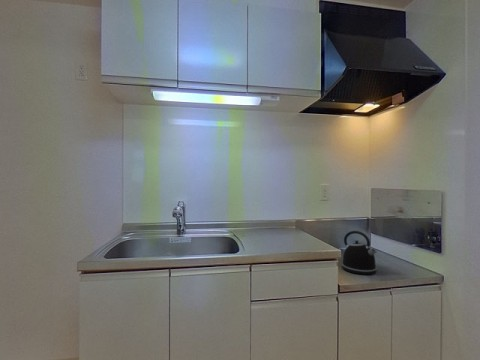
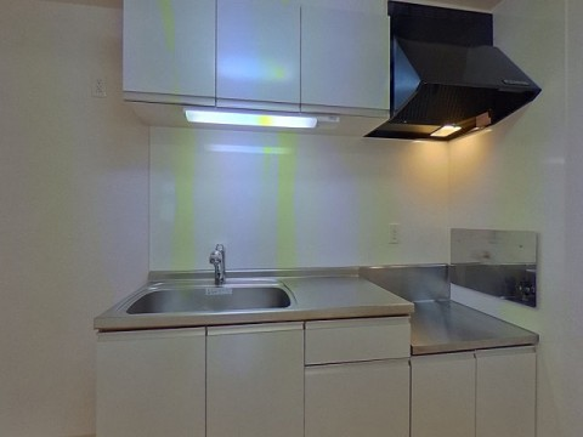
- kettle (358, 250)
